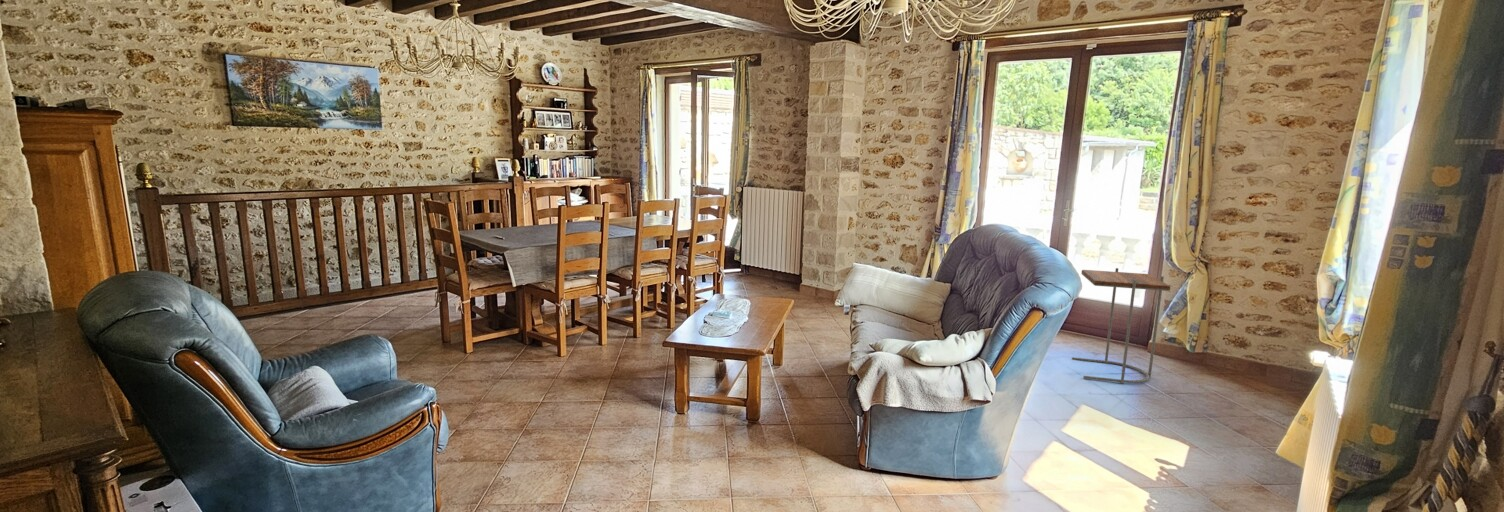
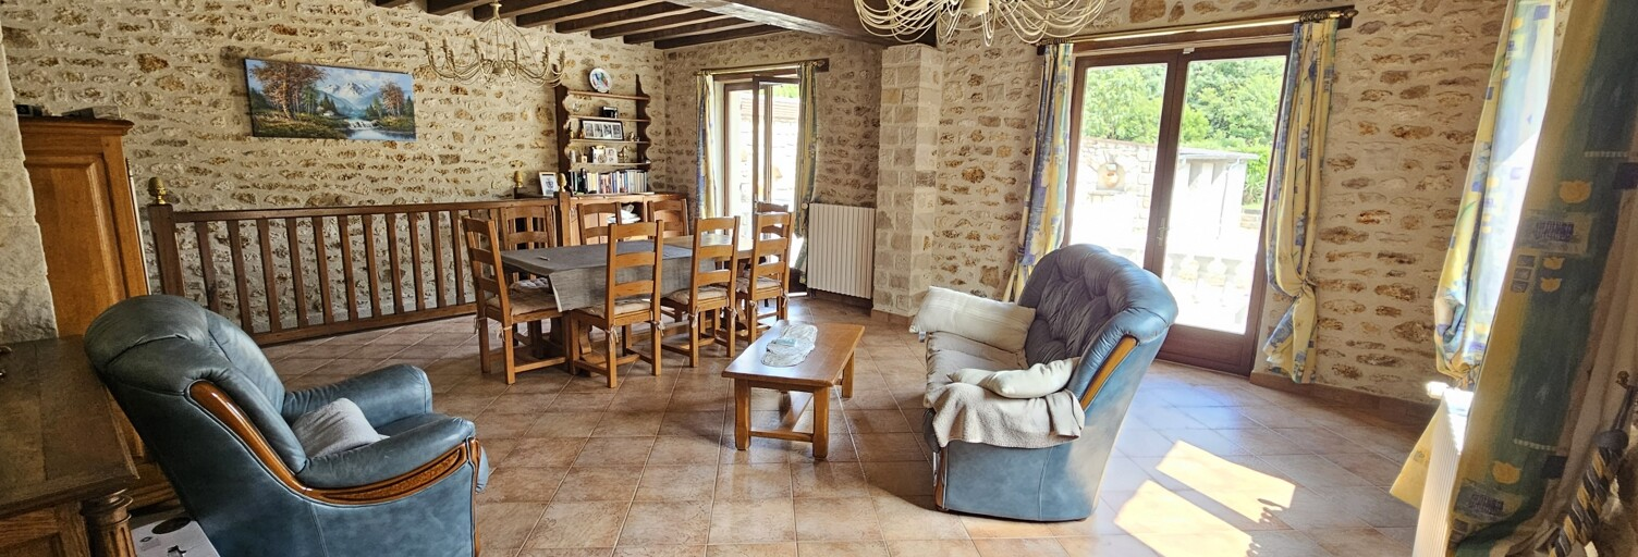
- side table (1111, 323)
